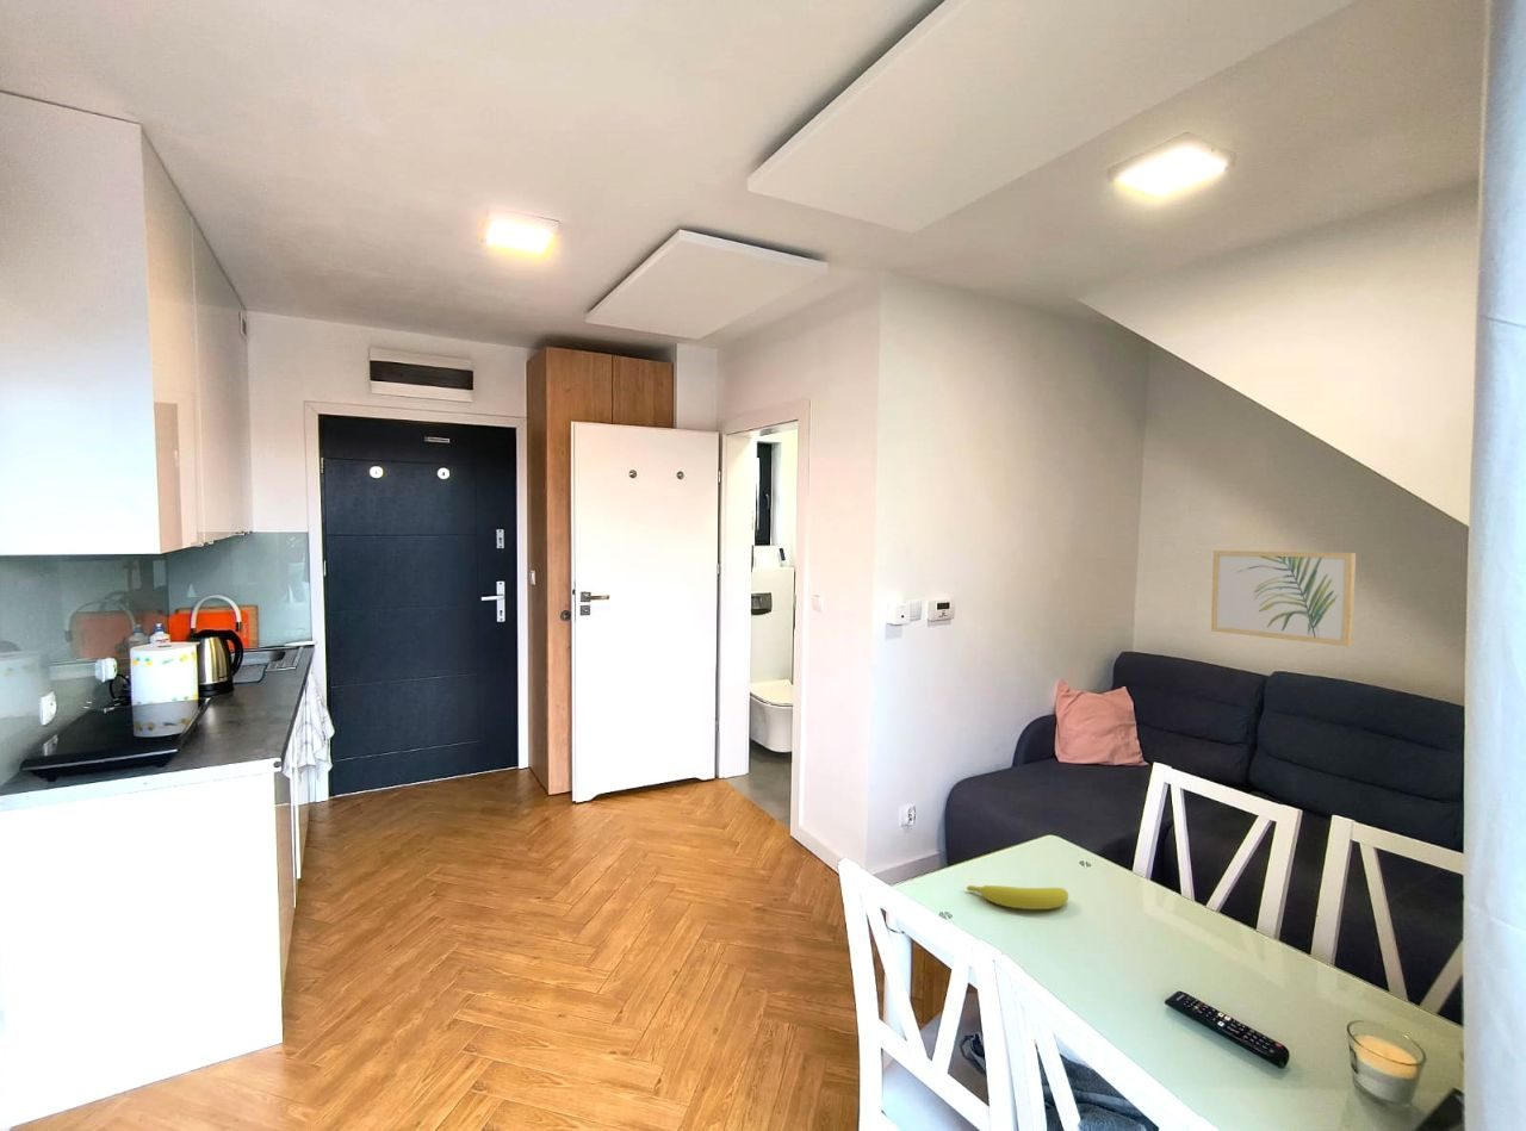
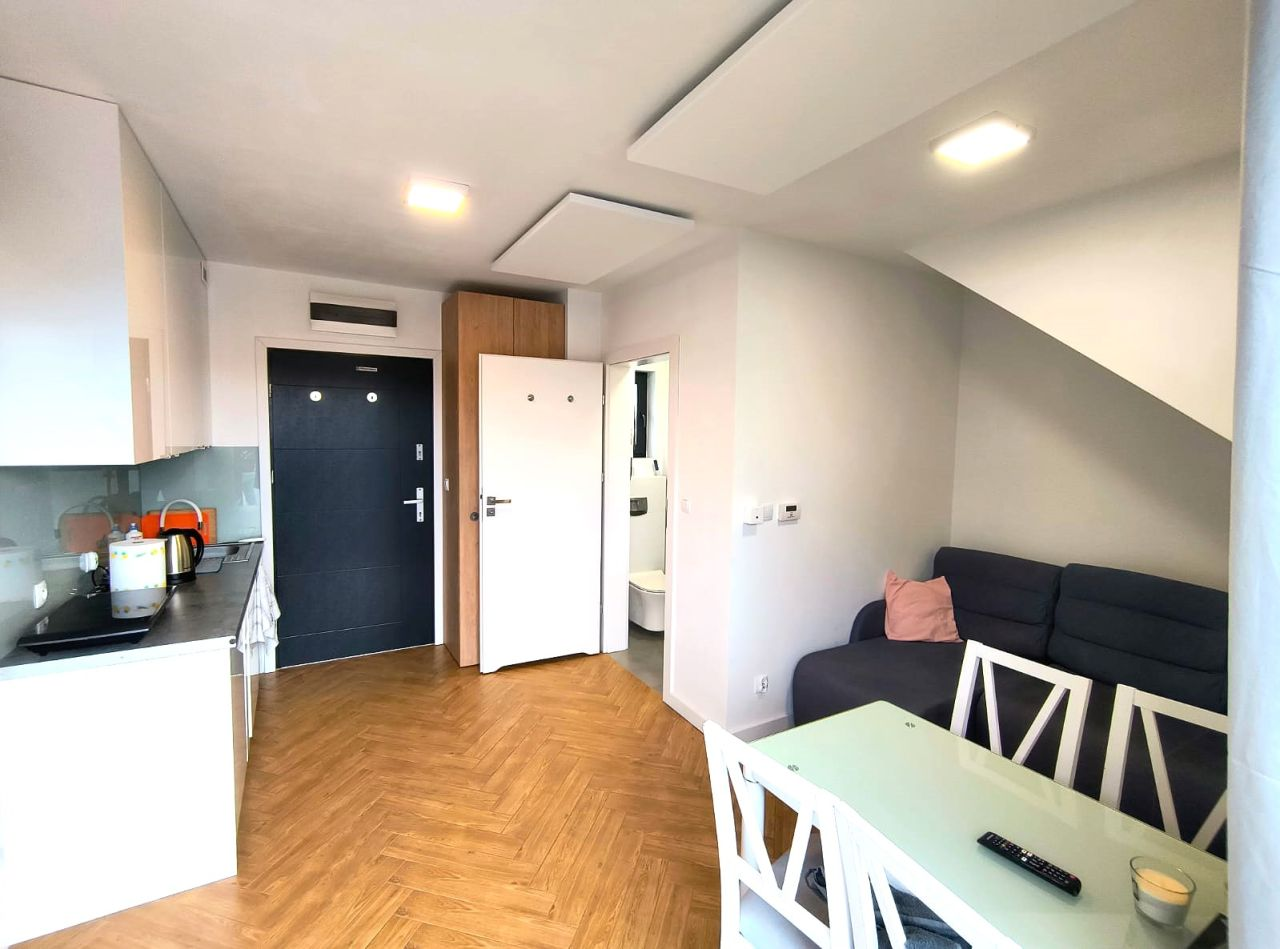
- fruit (1021, 890)
- wall art (1278, 595)
